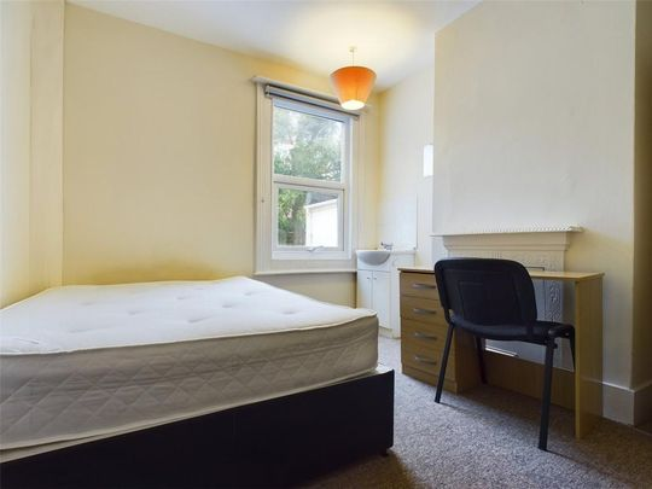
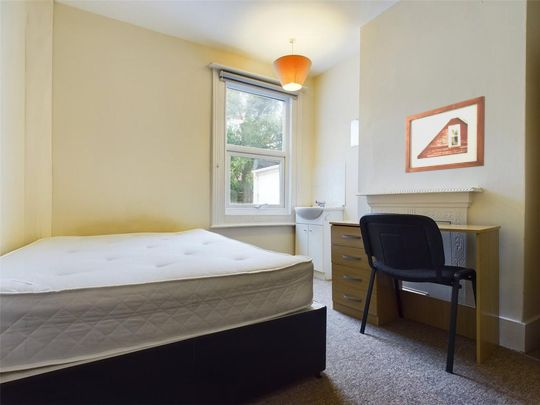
+ picture frame (440, 138)
